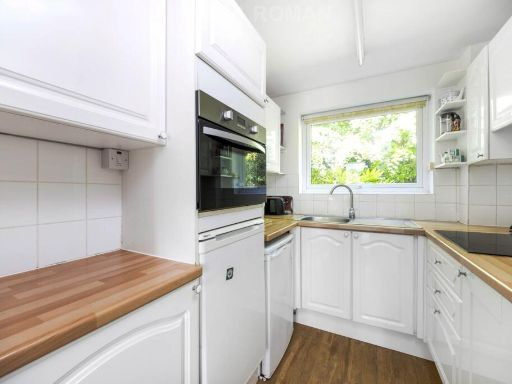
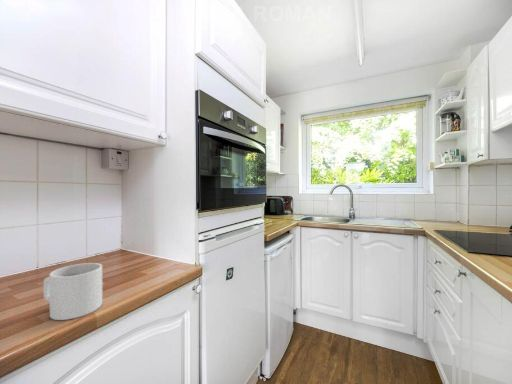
+ mug (71, 289)
